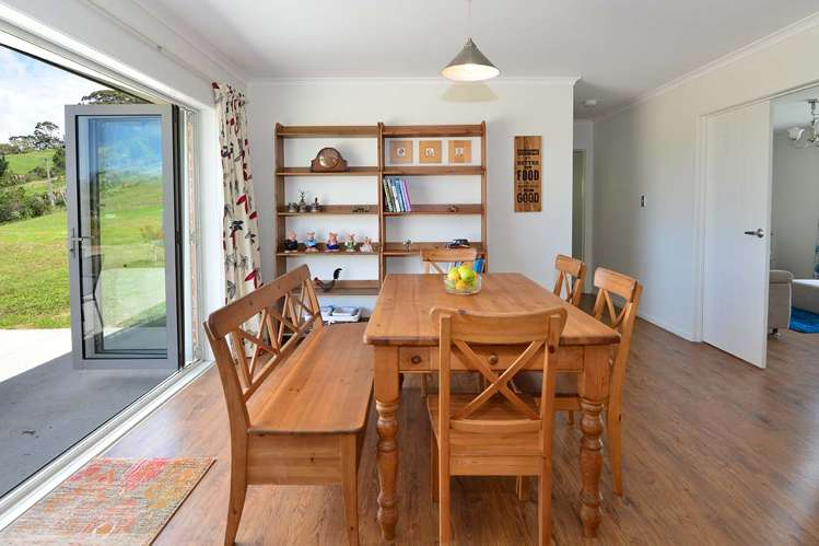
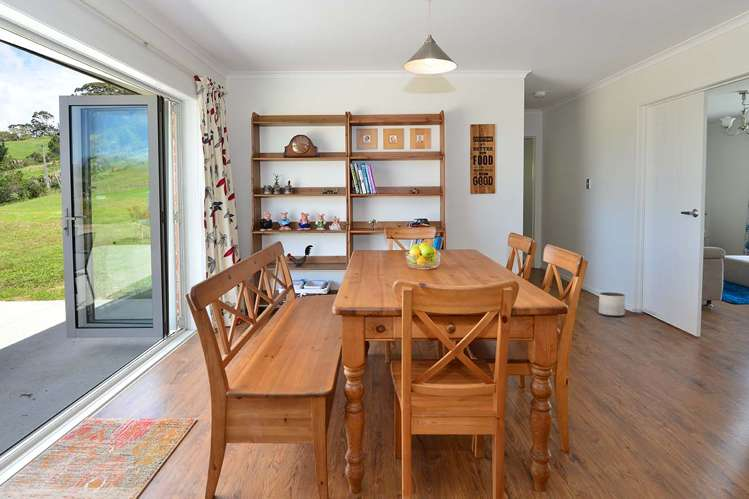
+ planter (611, 304)
